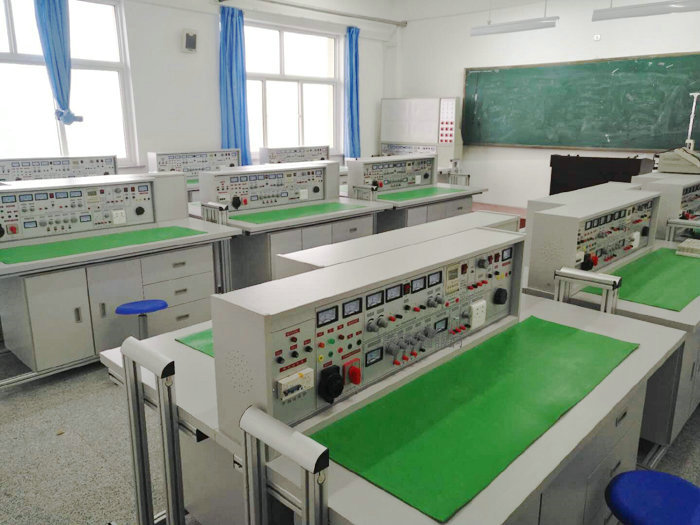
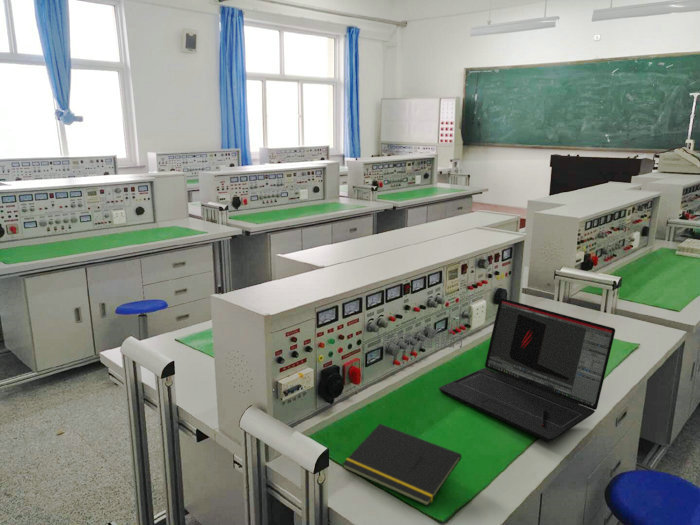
+ laptop (522, 361)
+ notepad (401, 461)
